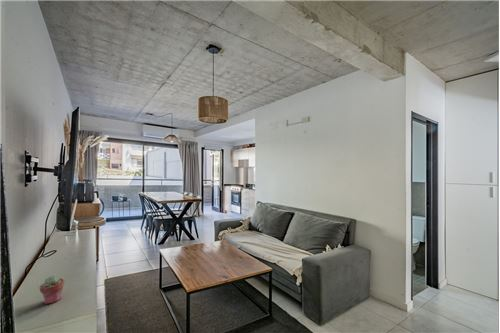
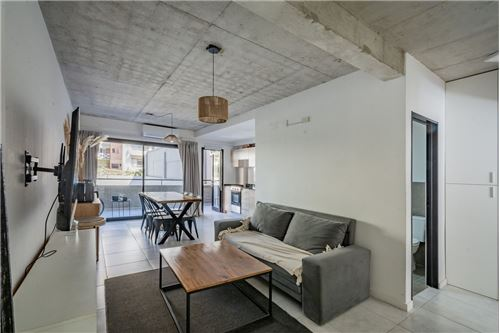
- potted succulent (52, 288)
